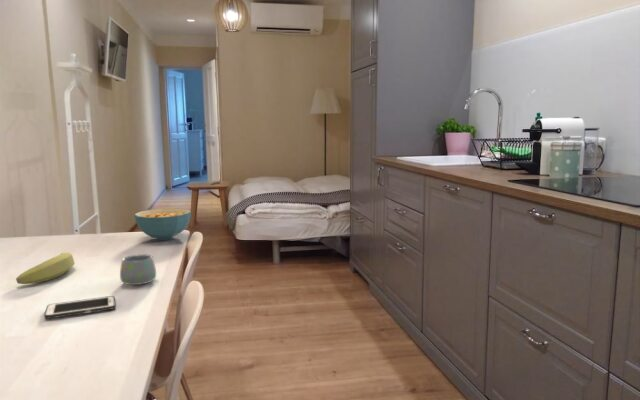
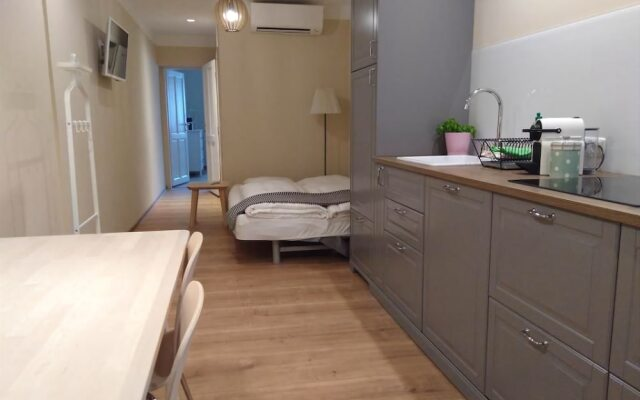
- cell phone (81, 306)
- banana (47, 264)
- mug (137, 268)
- cereal bowl (163, 225)
